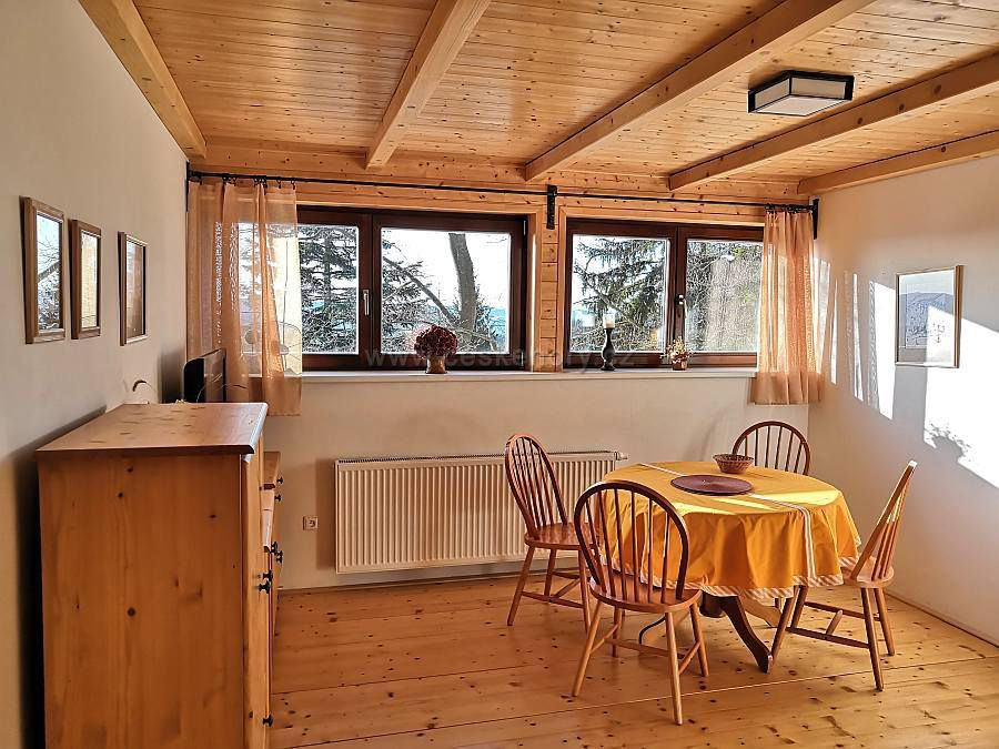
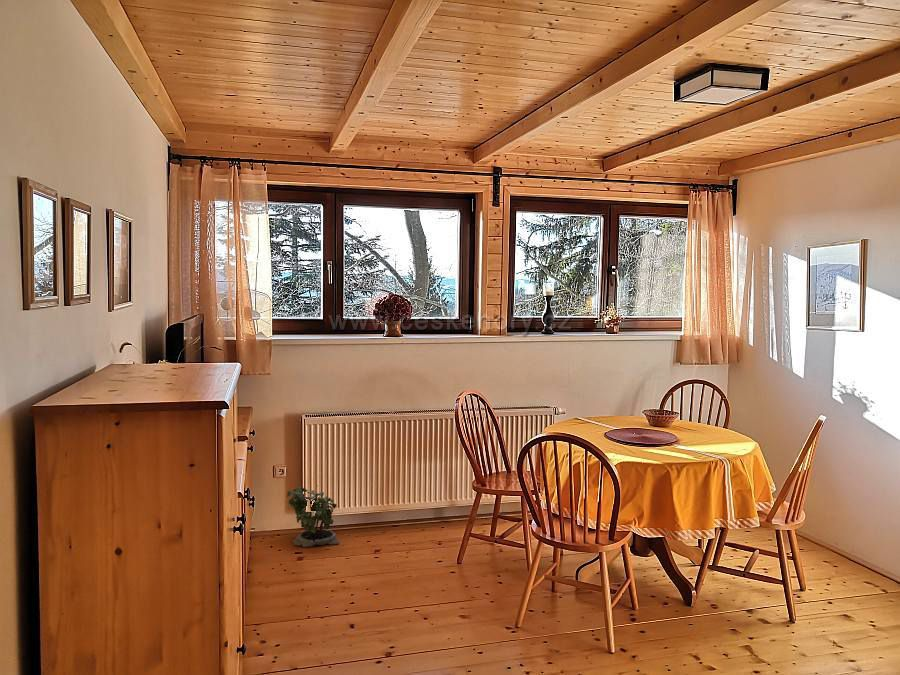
+ potted plant (311, 512)
